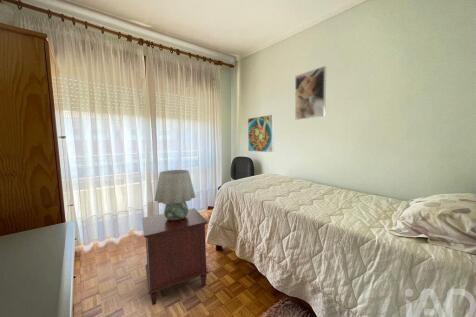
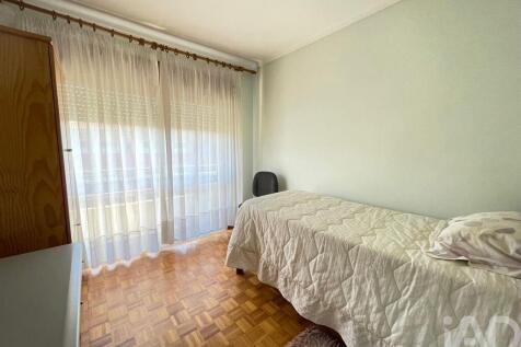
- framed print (309, 95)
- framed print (260, 134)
- nightstand (175, 250)
- table lamp (175, 194)
